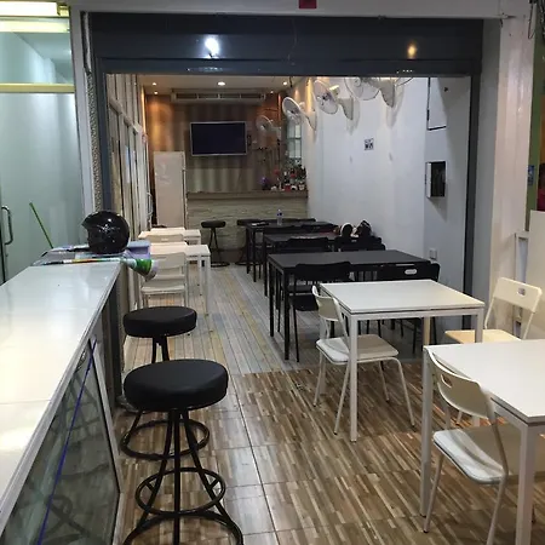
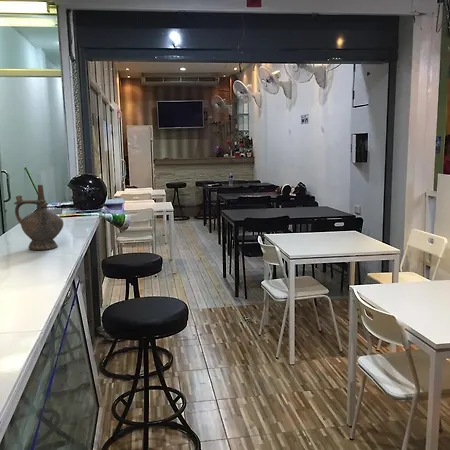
+ ceremonial vessel (39, 216)
